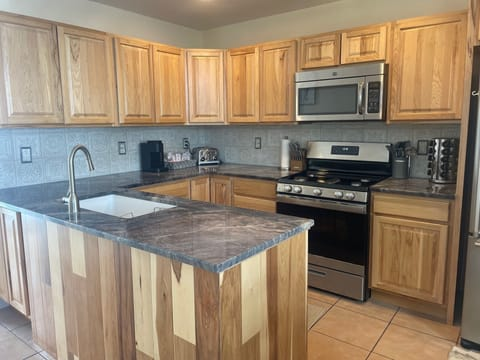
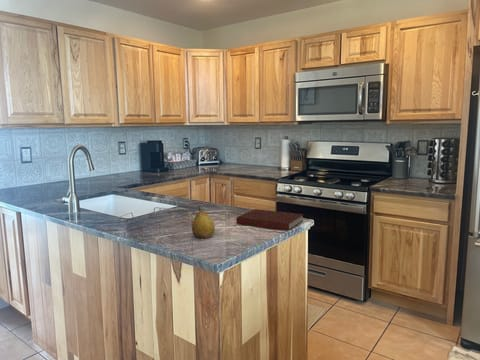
+ fruit (203, 222)
+ notebook (270, 219)
